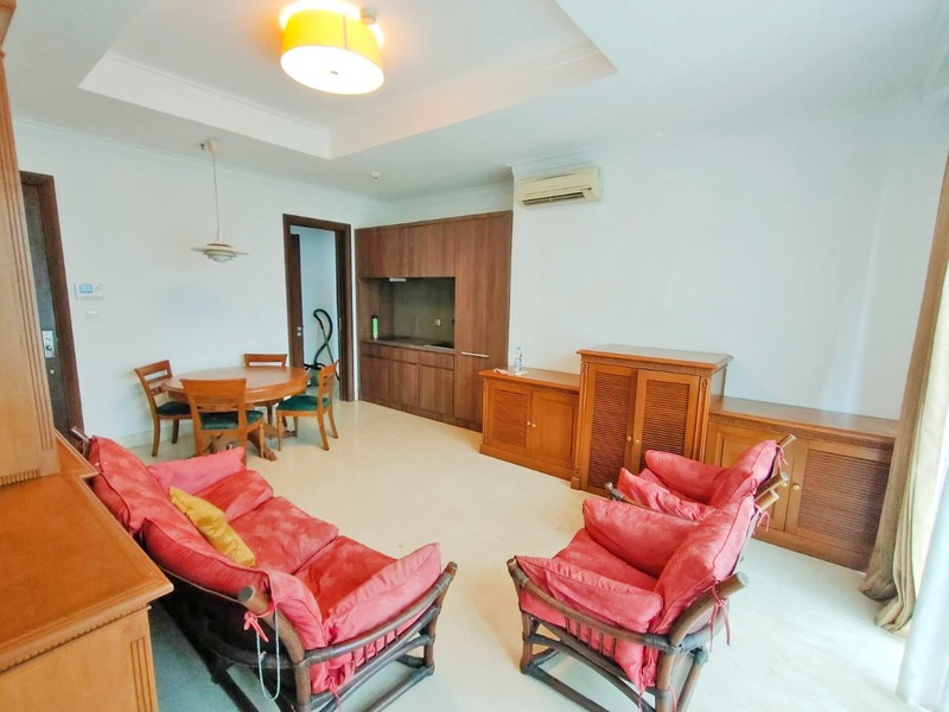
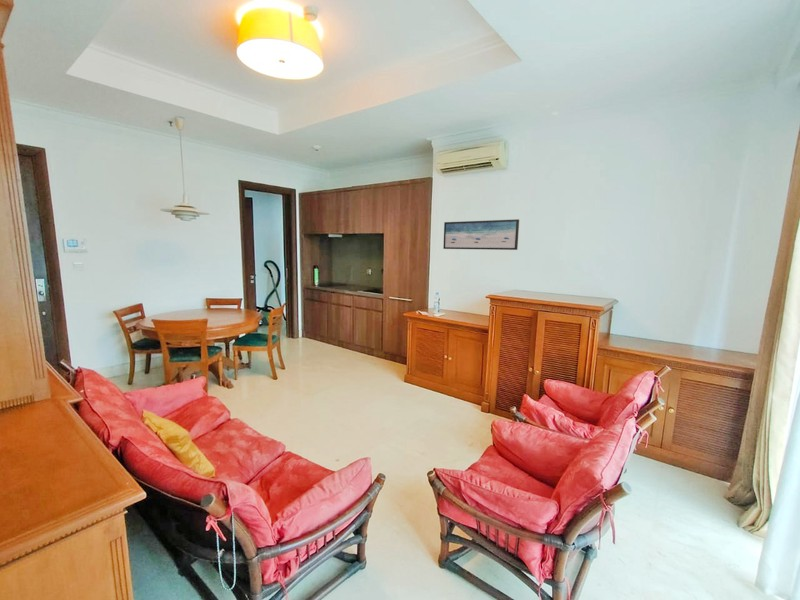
+ wall art (478, 235)
